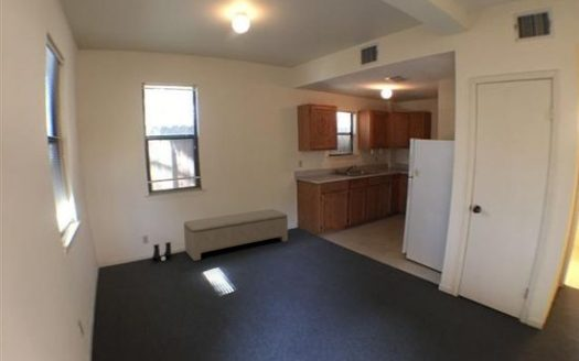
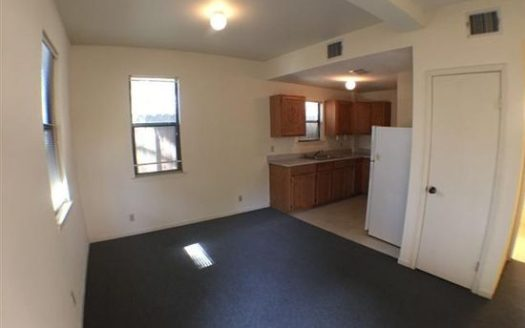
- boots (159, 250)
- bench (238, 231)
